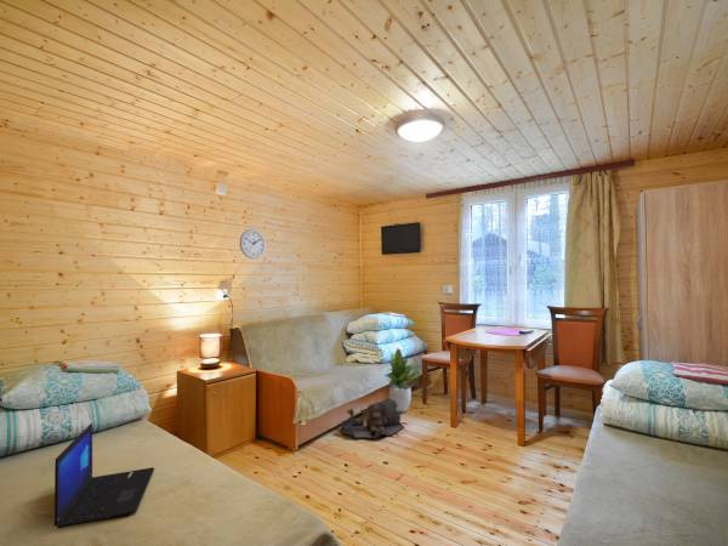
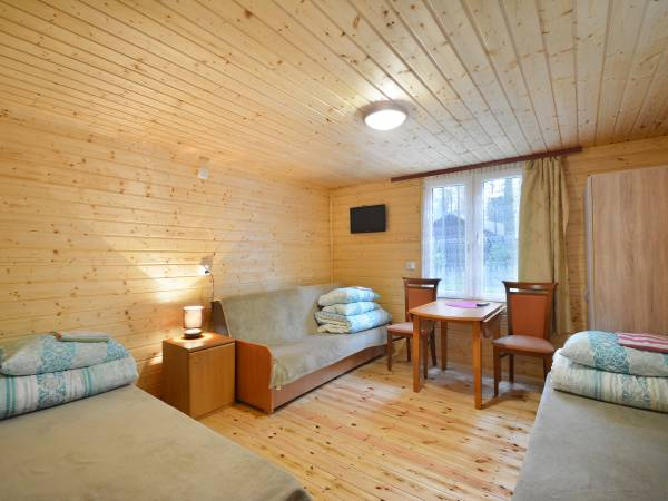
- bag (370, 416)
- wall clock (252, 244)
- laptop (114, 473)
- potted plant (400, 380)
